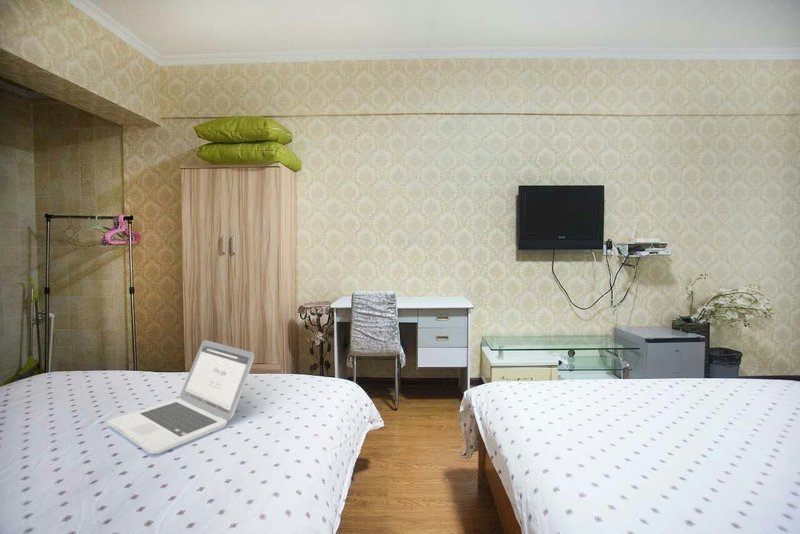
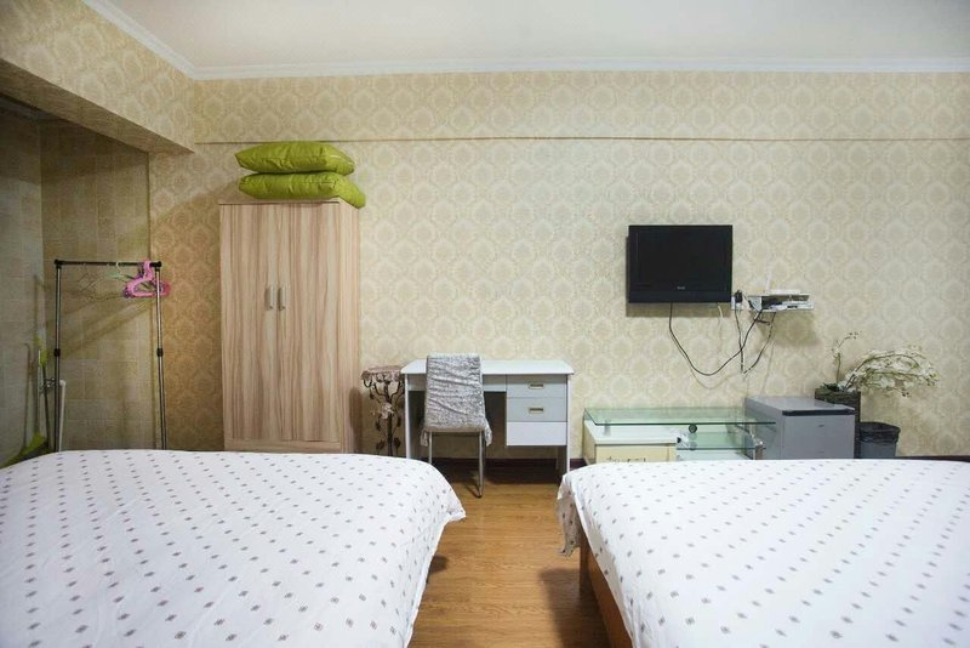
- laptop (183, 388)
